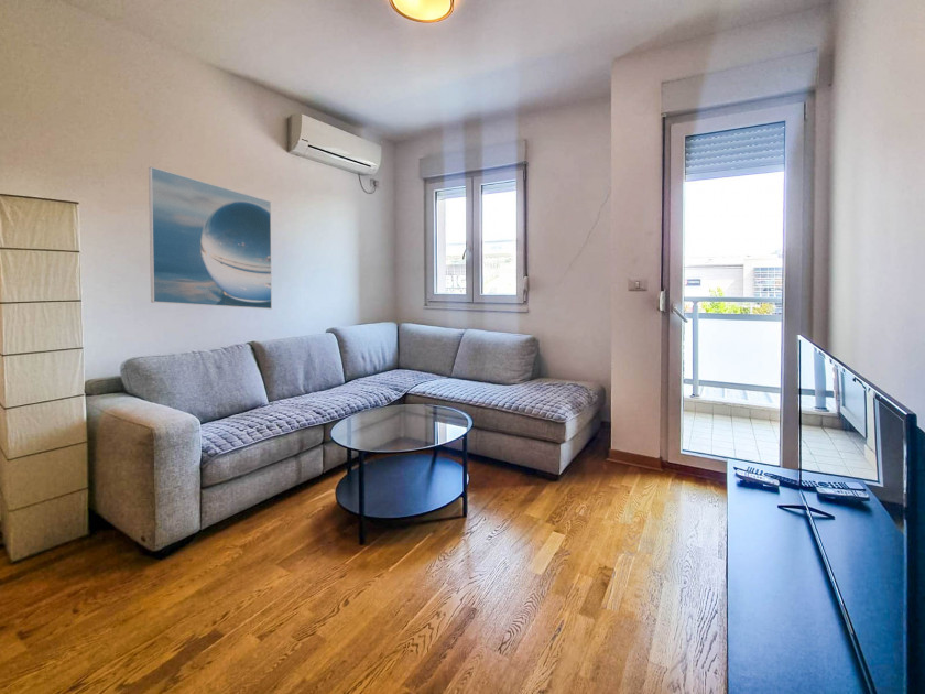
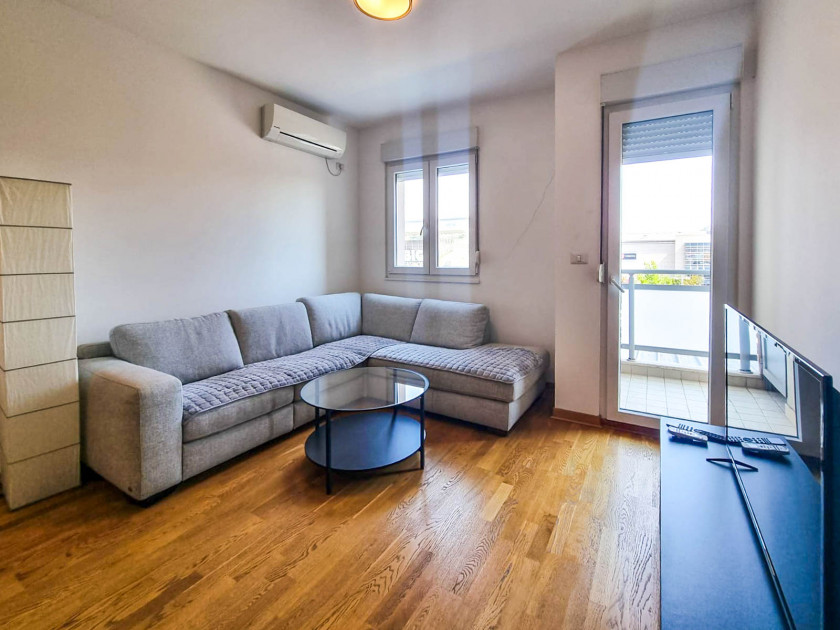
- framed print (217, 246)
